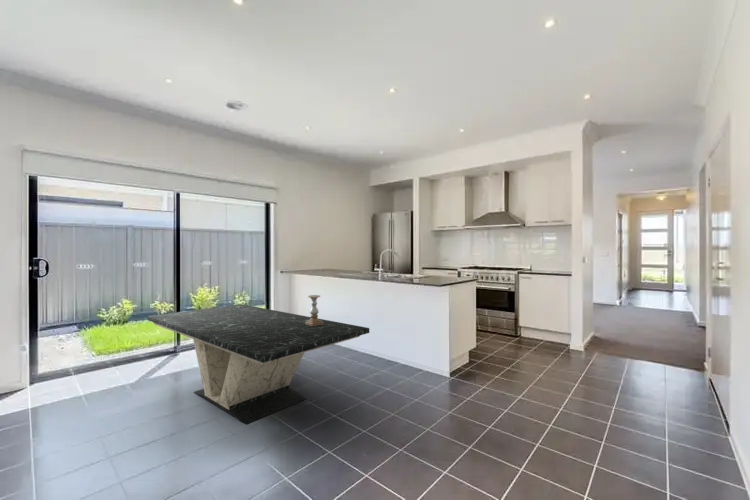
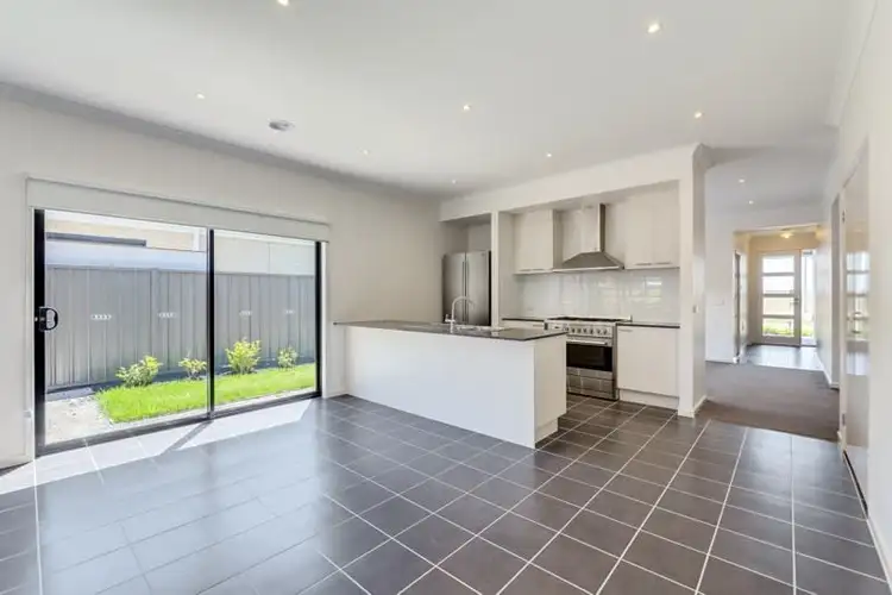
- candle holder (314, 309)
- dining table (248, 358)
